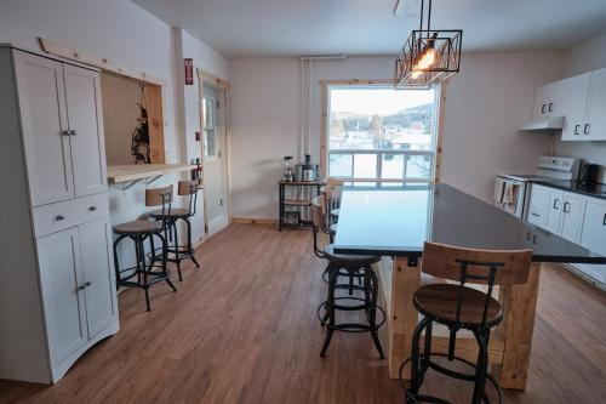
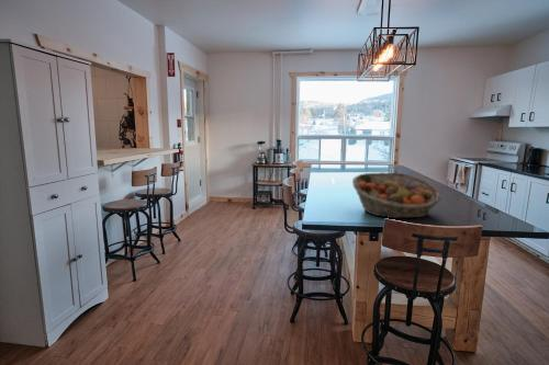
+ fruit basket (394, 194)
